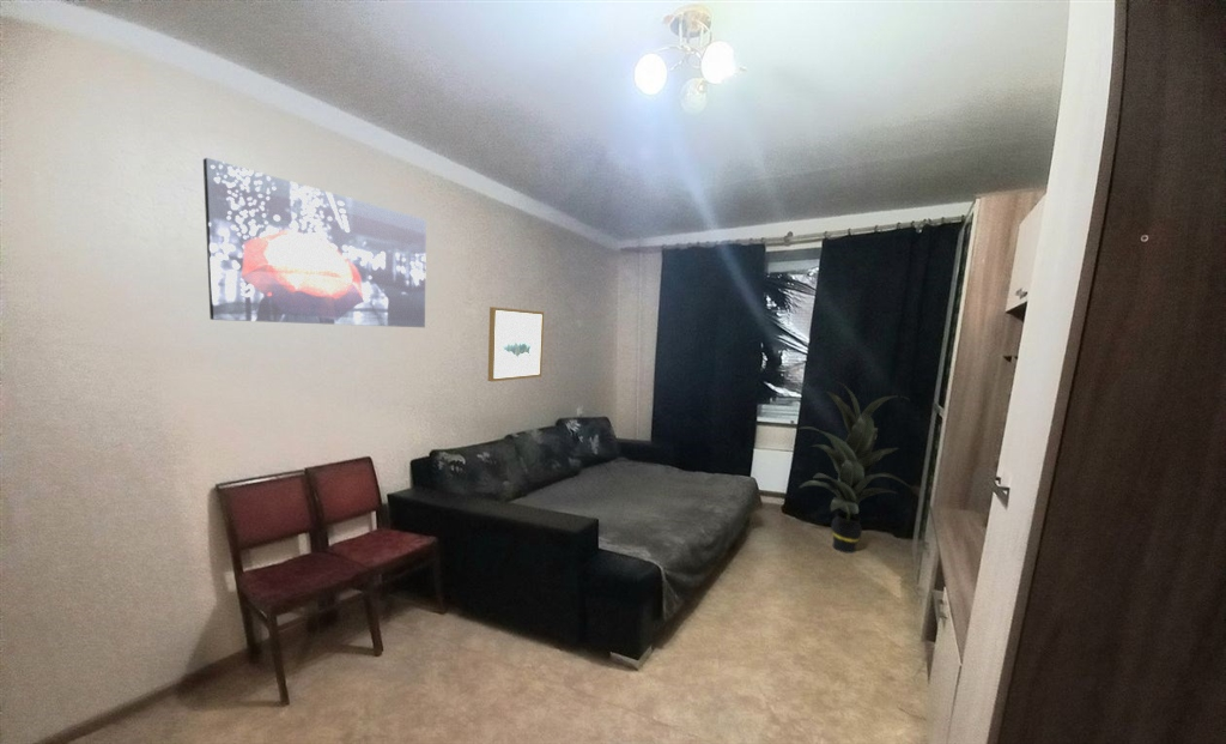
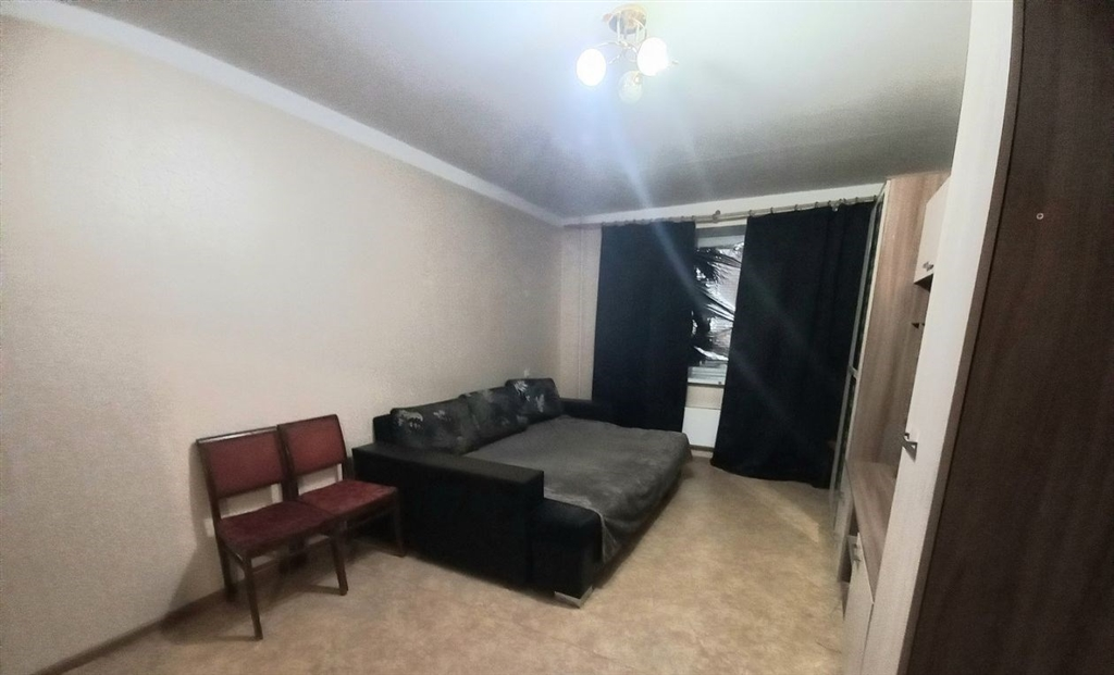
- wall art (336, 260)
- wall art (517, 344)
- indoor plant (846, 465)
